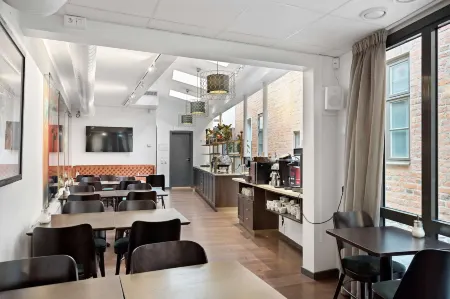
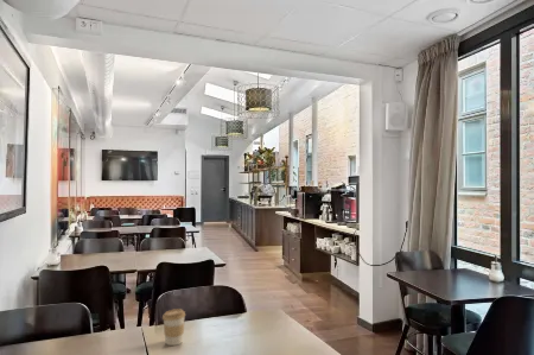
+ coffee cup (173, 325)
